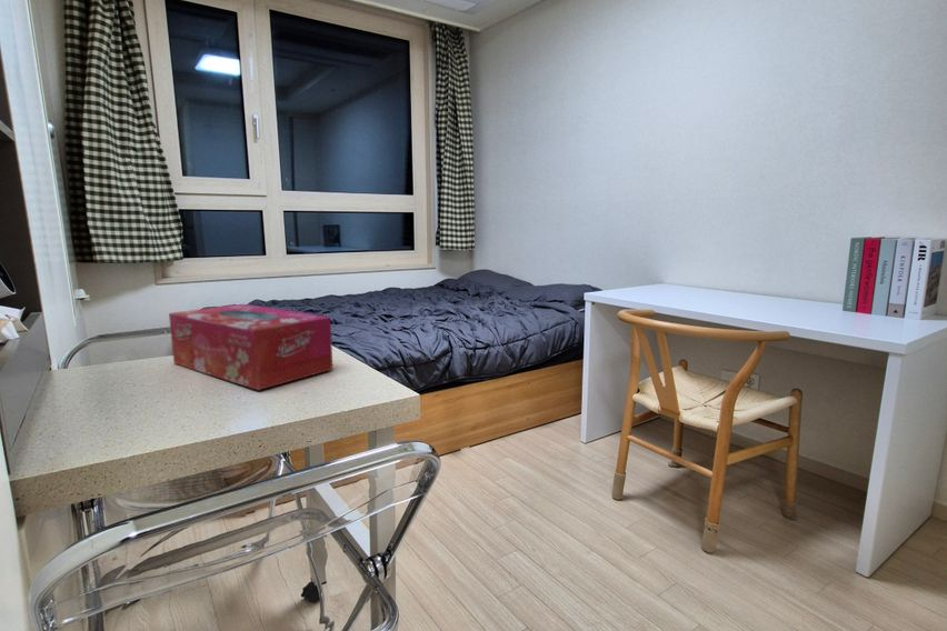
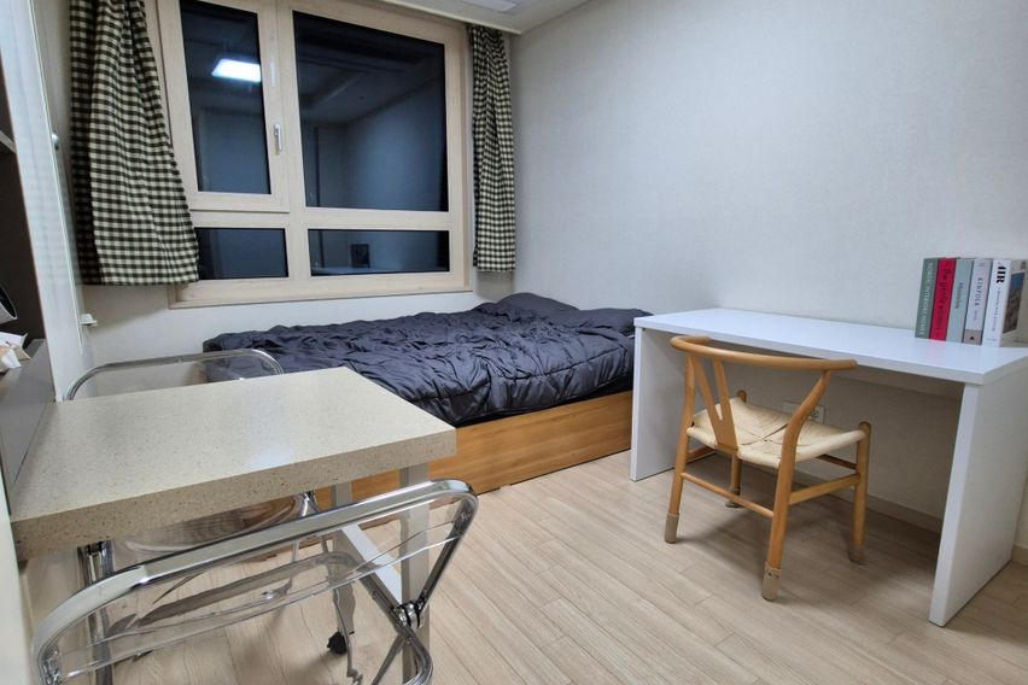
- tissue box (249, 340)
